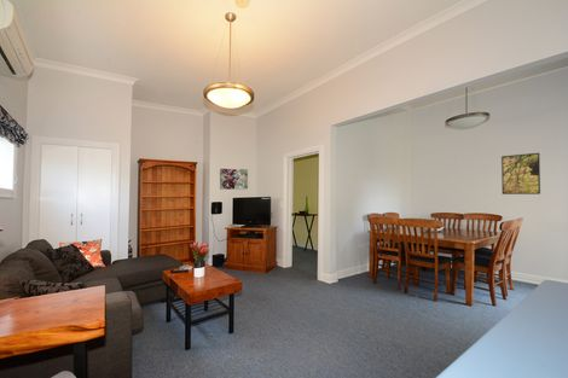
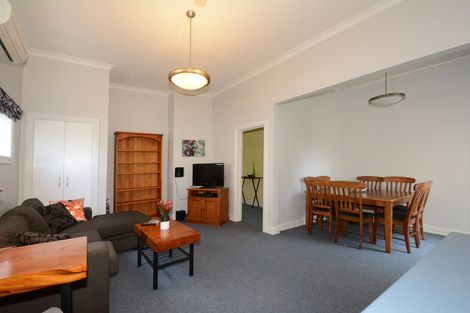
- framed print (520, 174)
